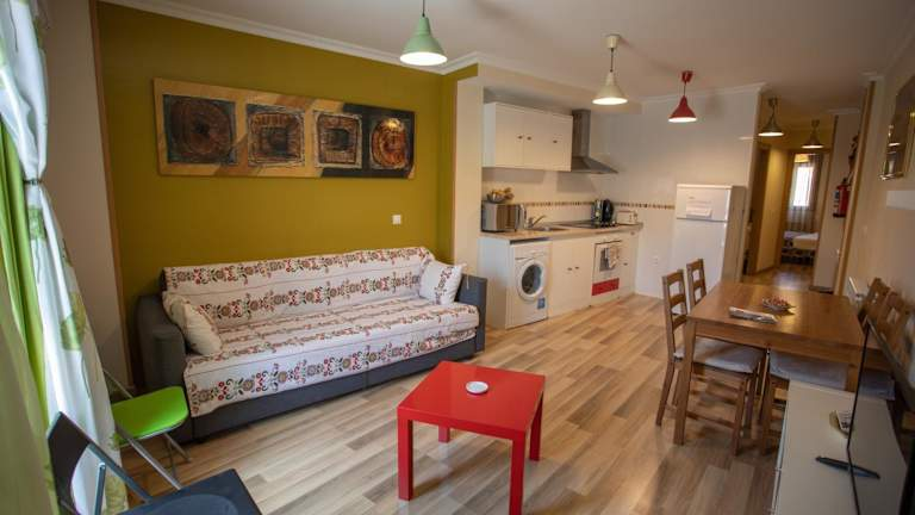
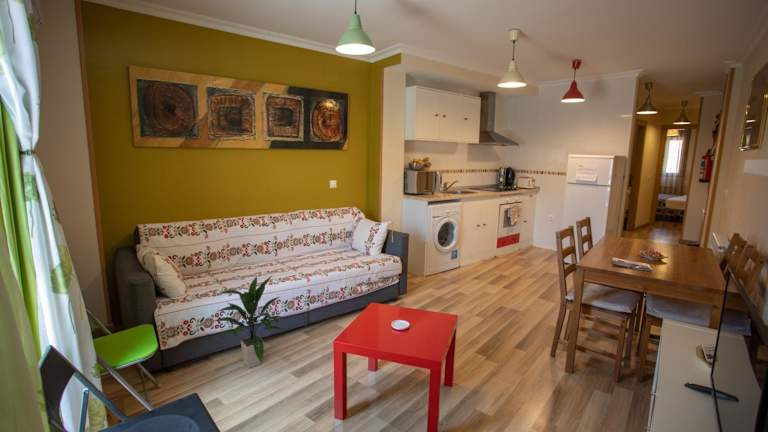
+ indoor plant (251, 322)
